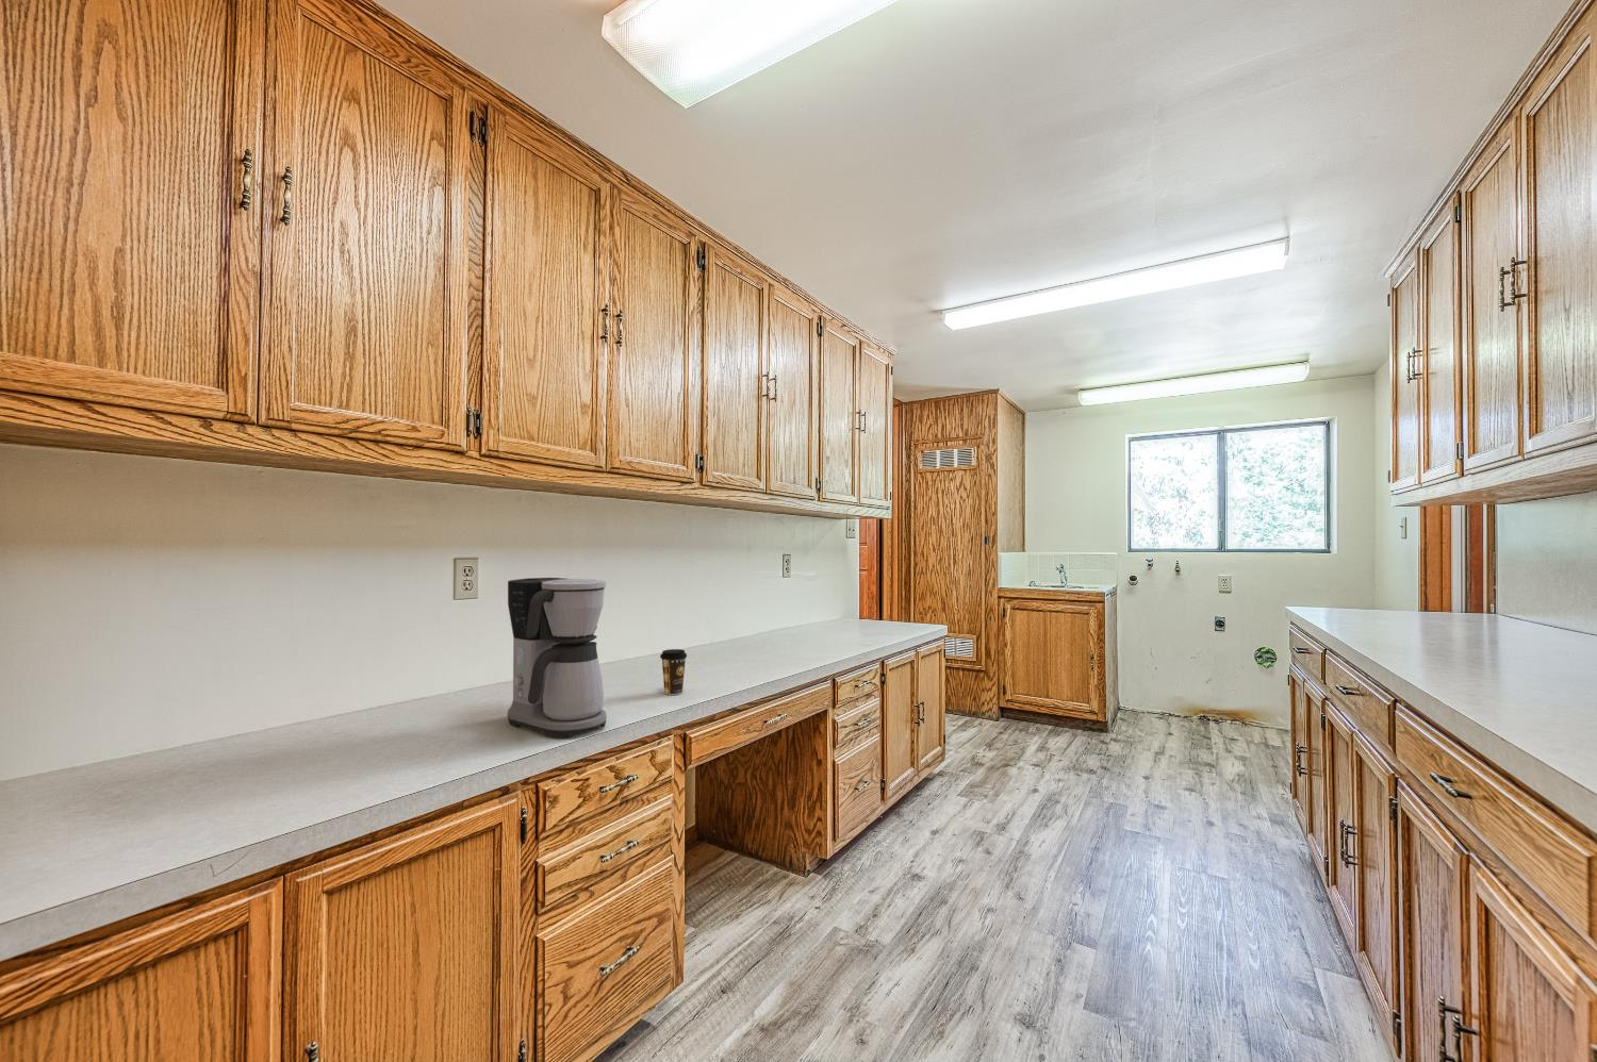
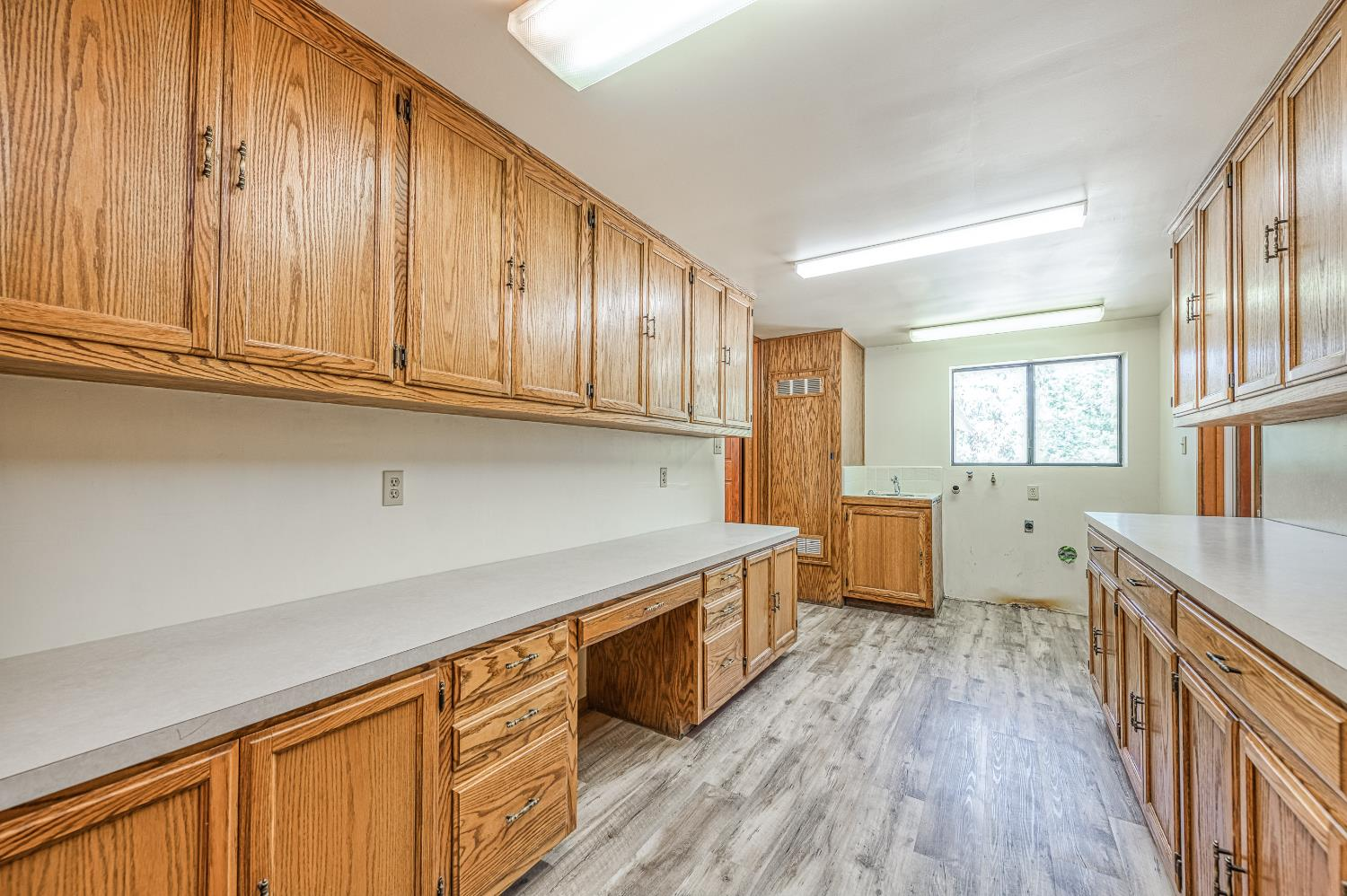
- coffee cup (673, 672)
- coffee maker (548, 651)
